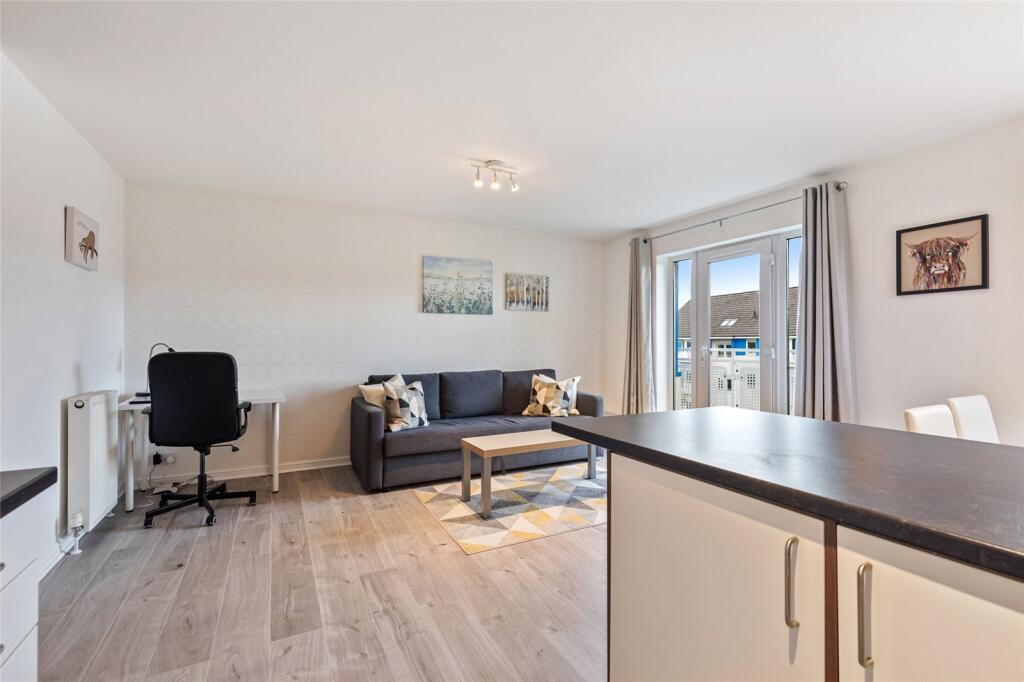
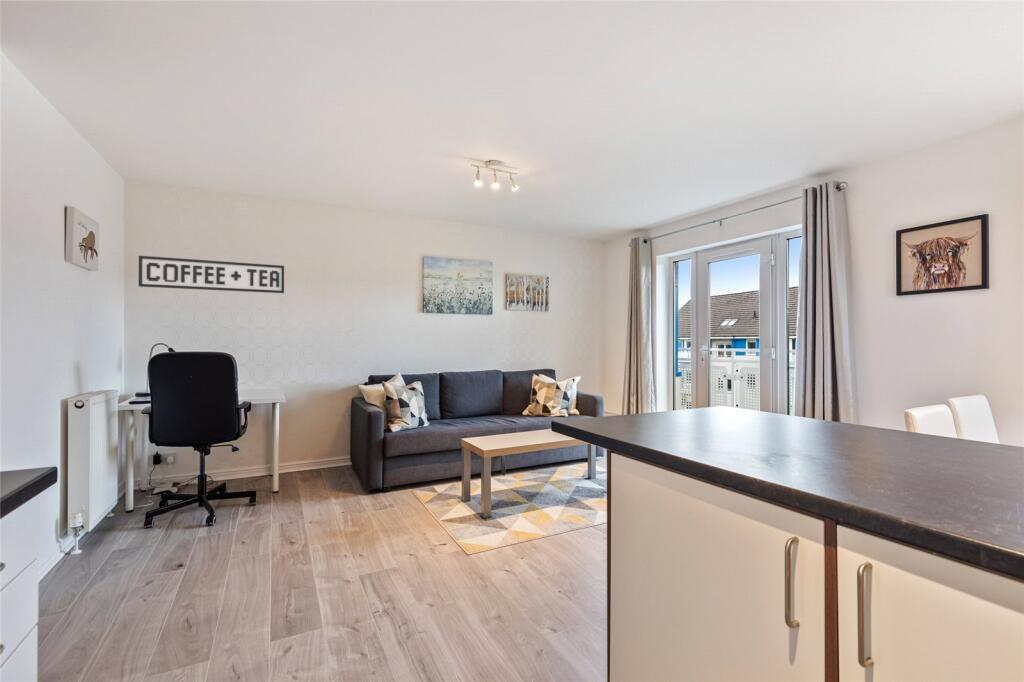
+ sign (215, 275)
